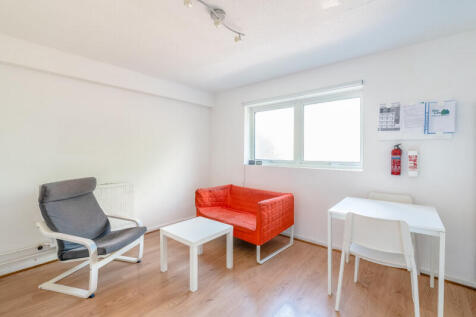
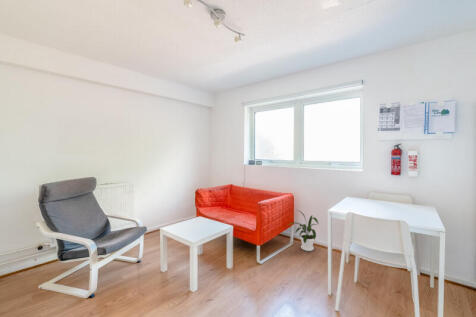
+ house plant (306, 230)
